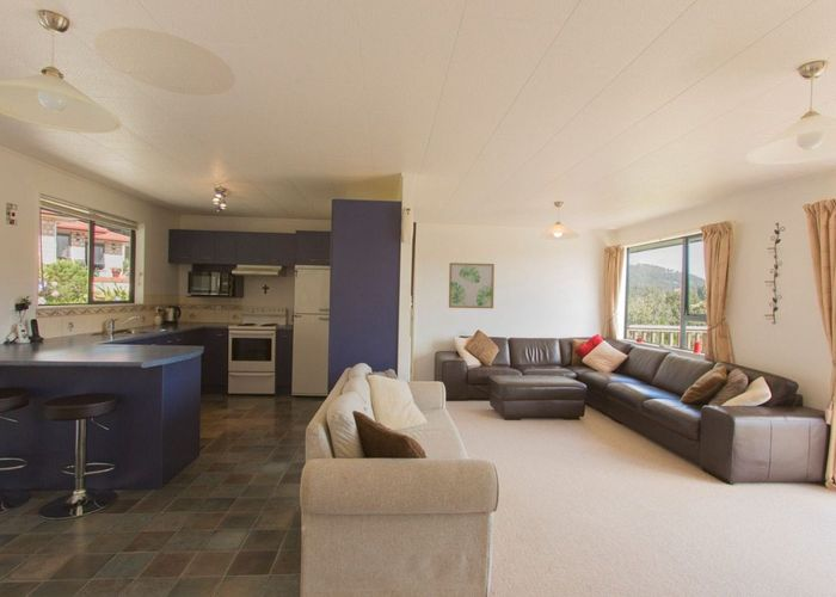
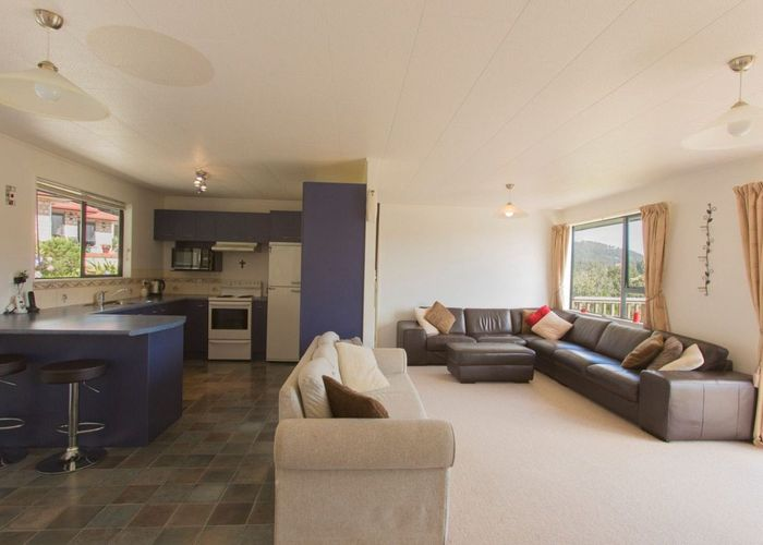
- wall art (471, 285)
